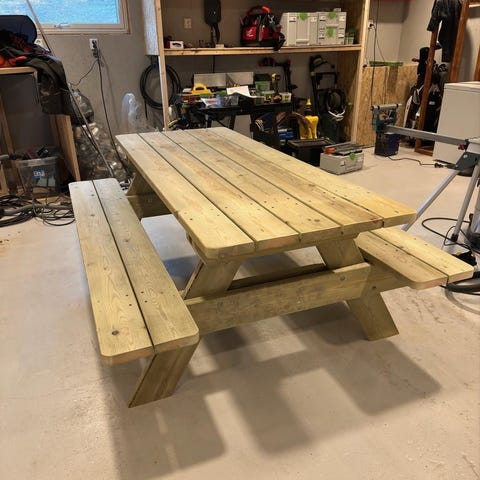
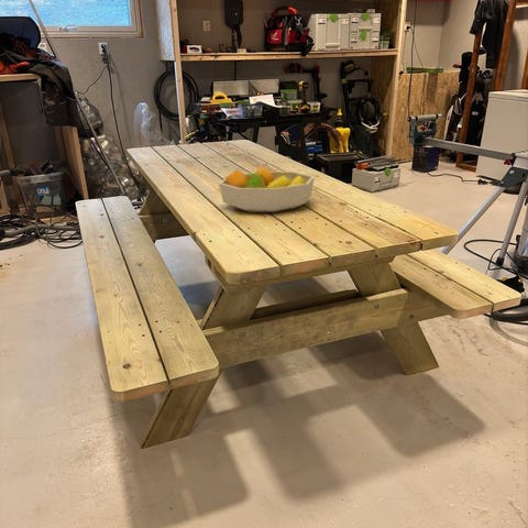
+ fruit bowl (267, 186)
